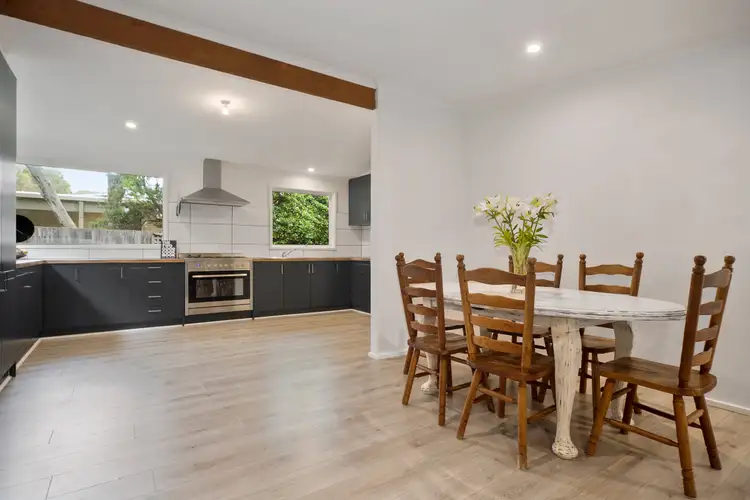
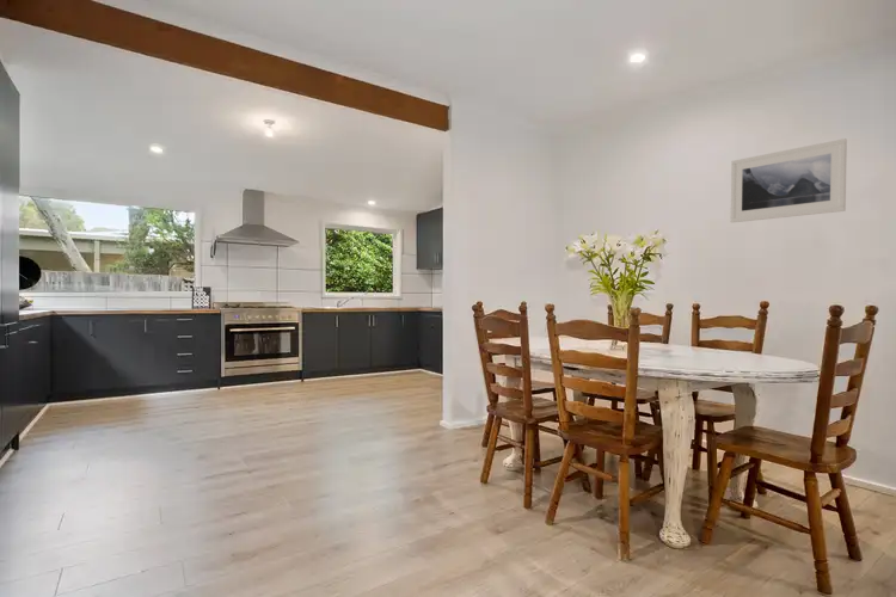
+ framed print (784, 184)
